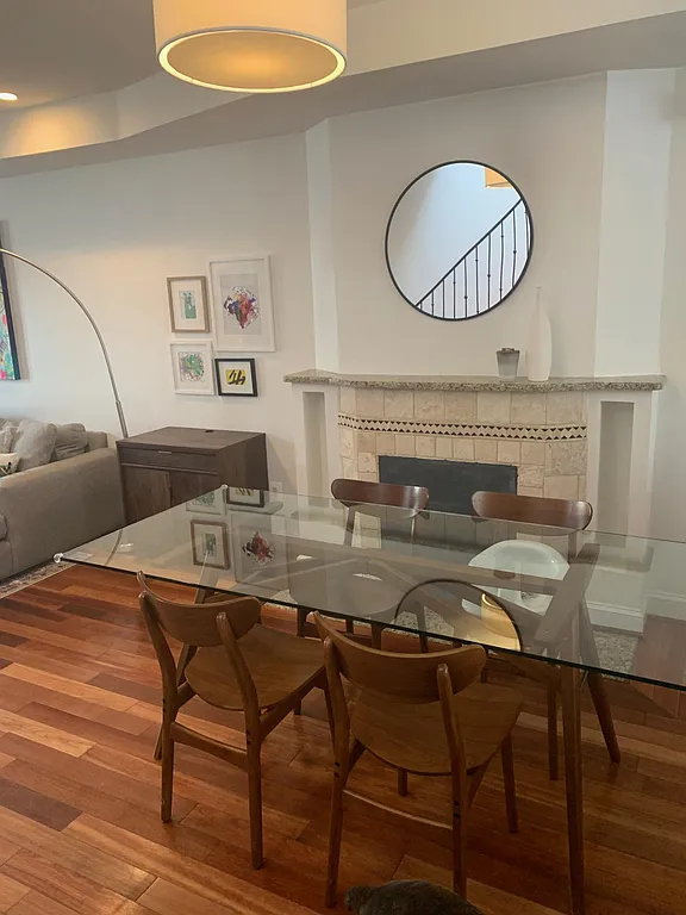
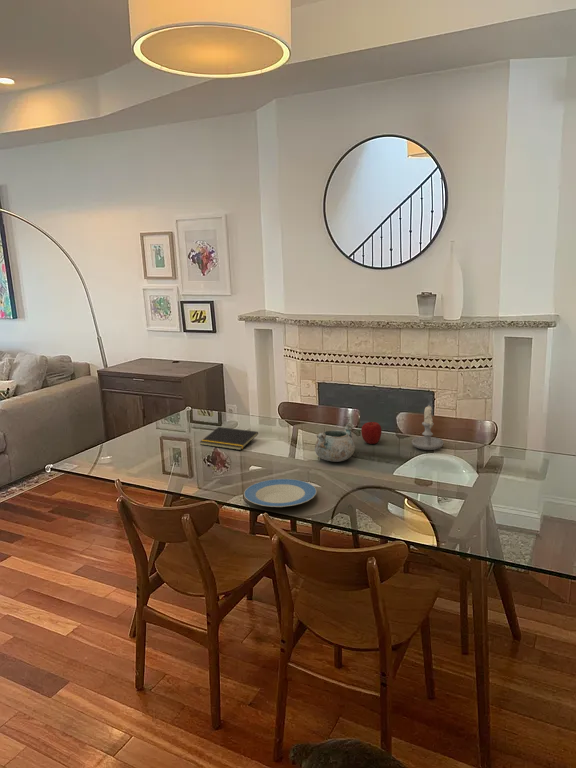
+ plate (280, 495)
+ notepad (229, 438)
+ candle (427, 426)
+ decorative bowl (335, 443)
+ apple (371, 432)
